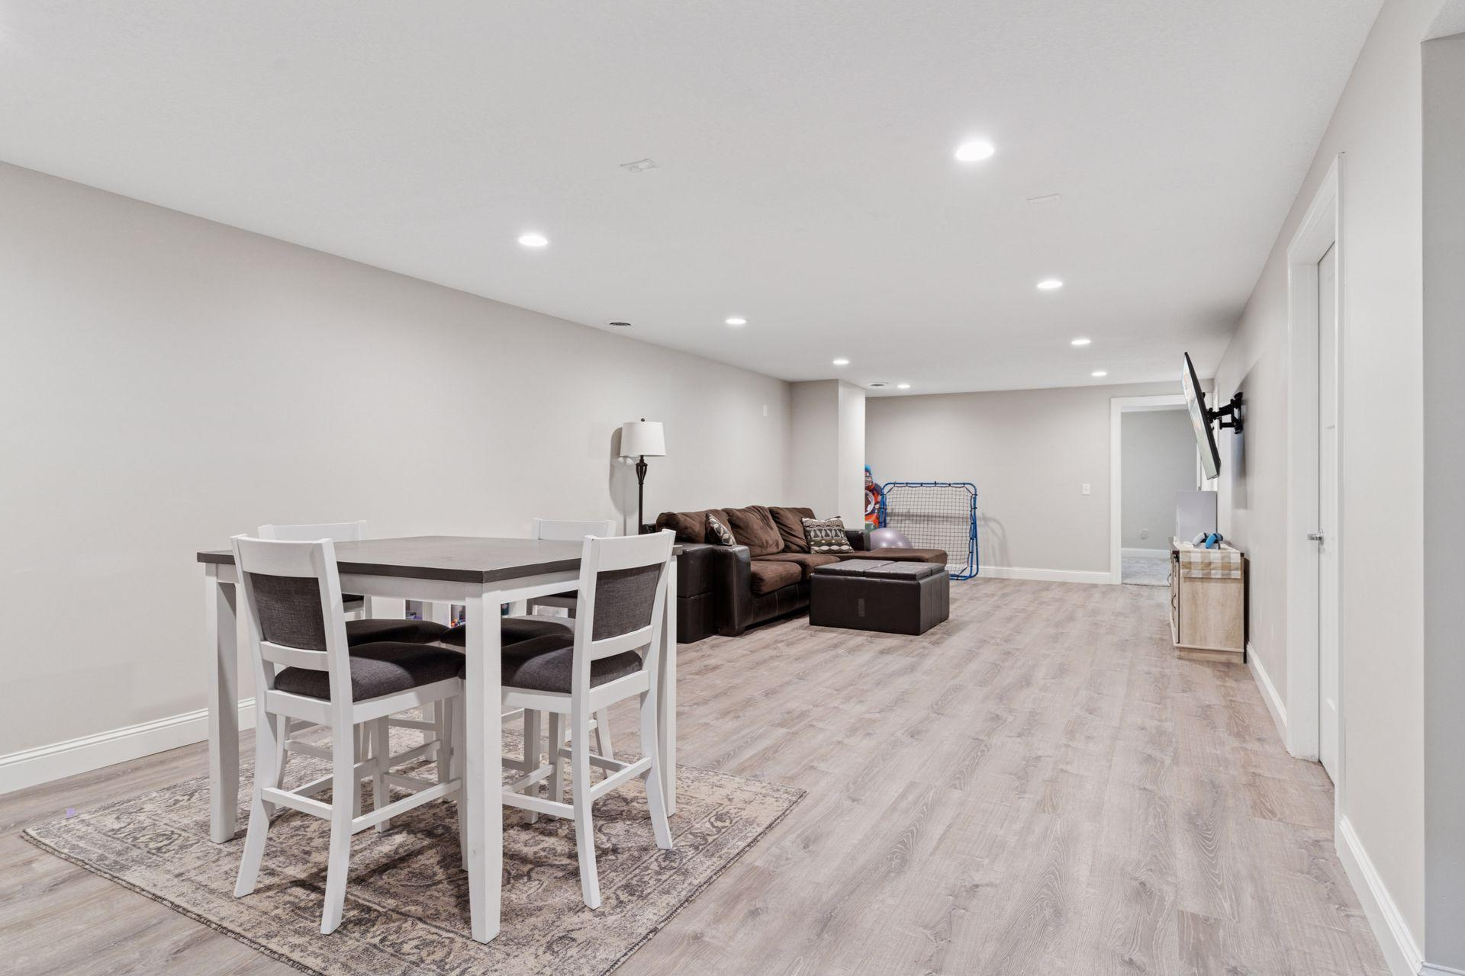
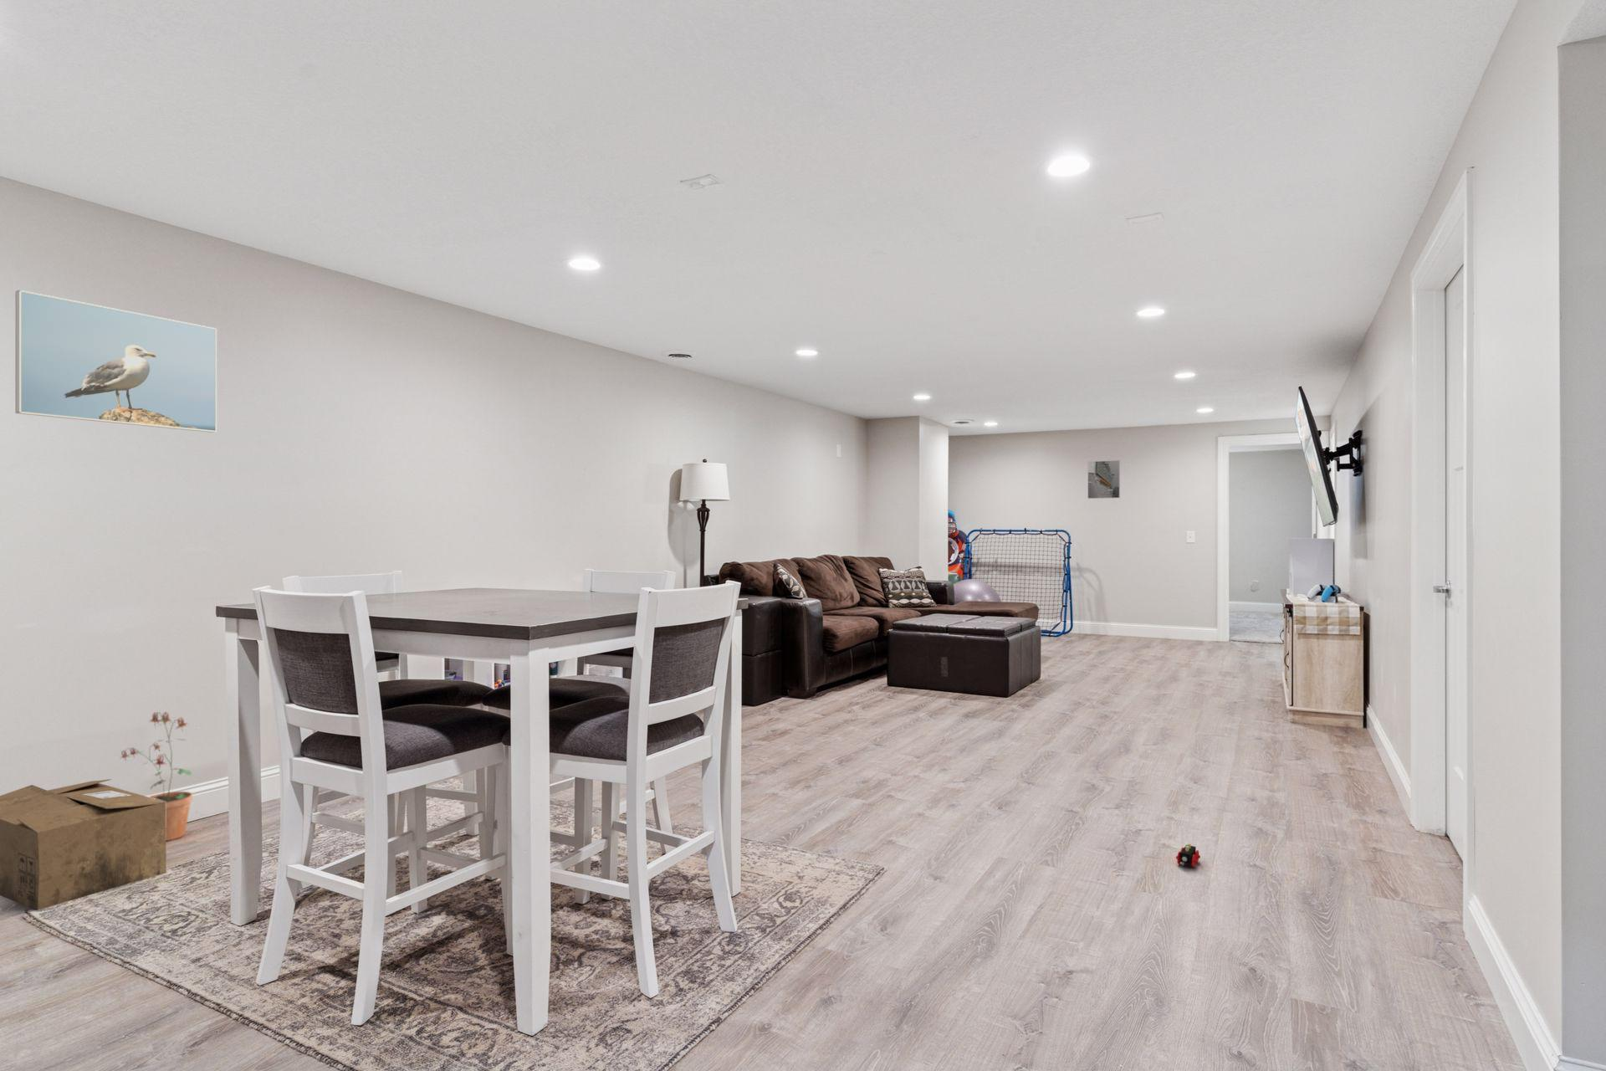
+ toy train (1188, 853)
+ cardboard box (67, 836)
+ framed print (124, 367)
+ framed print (1103, 479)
+ potted plant (160, 777)
